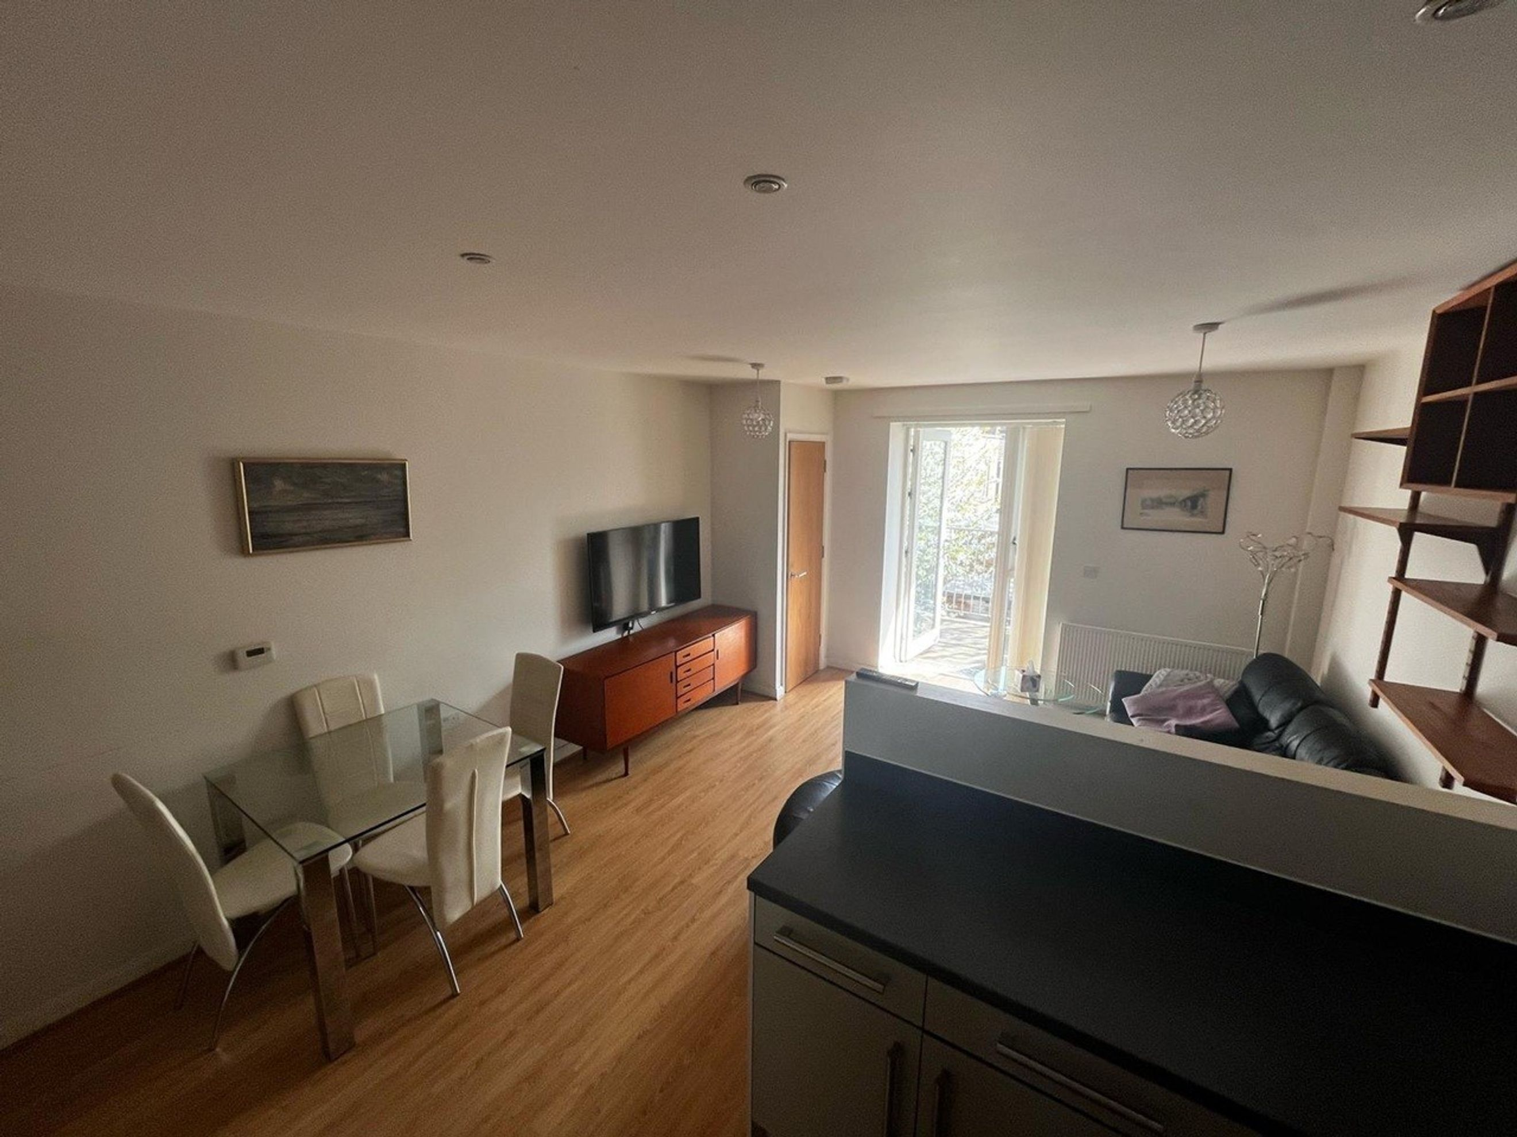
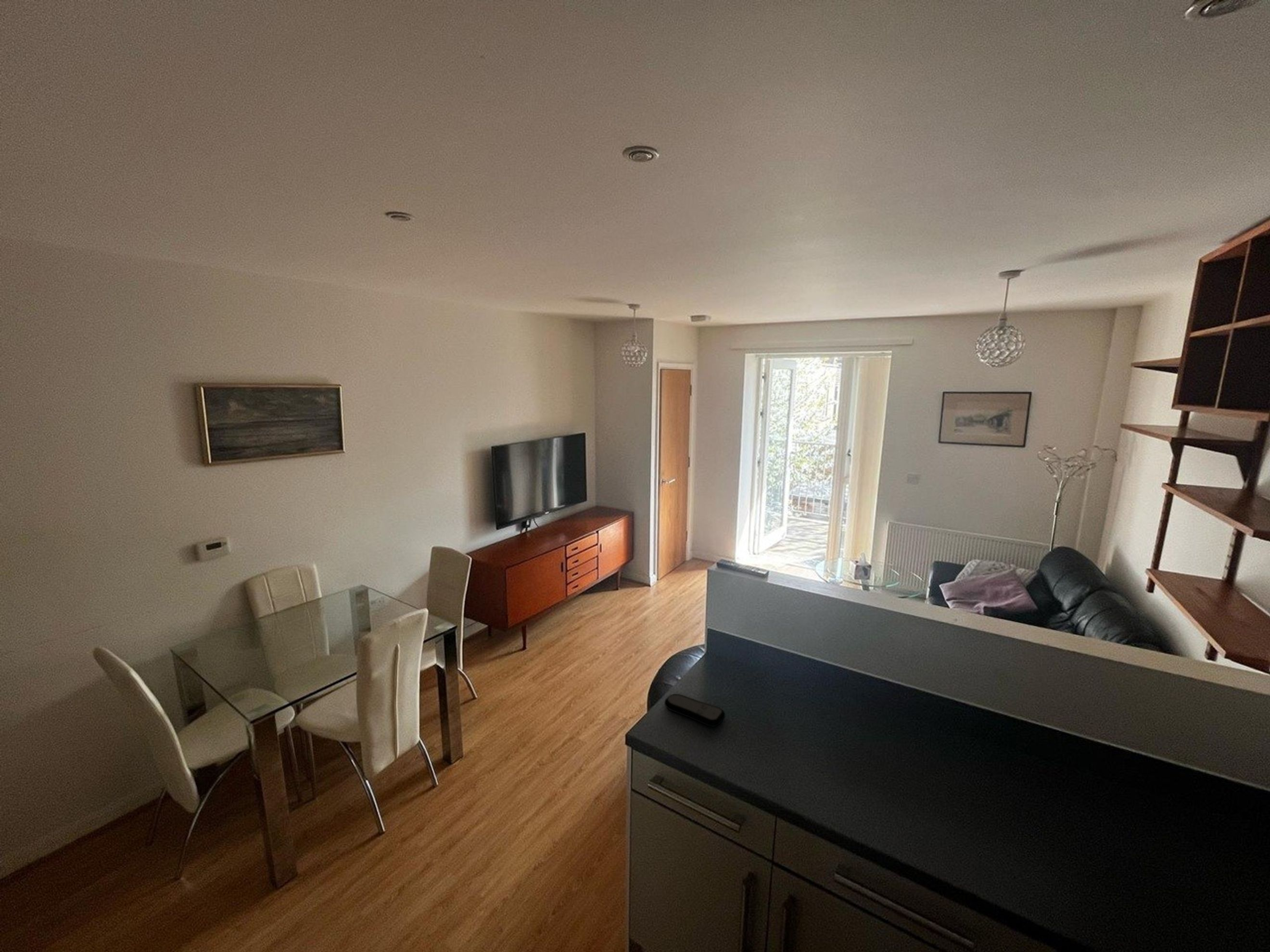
+ remote control (694, 709)
